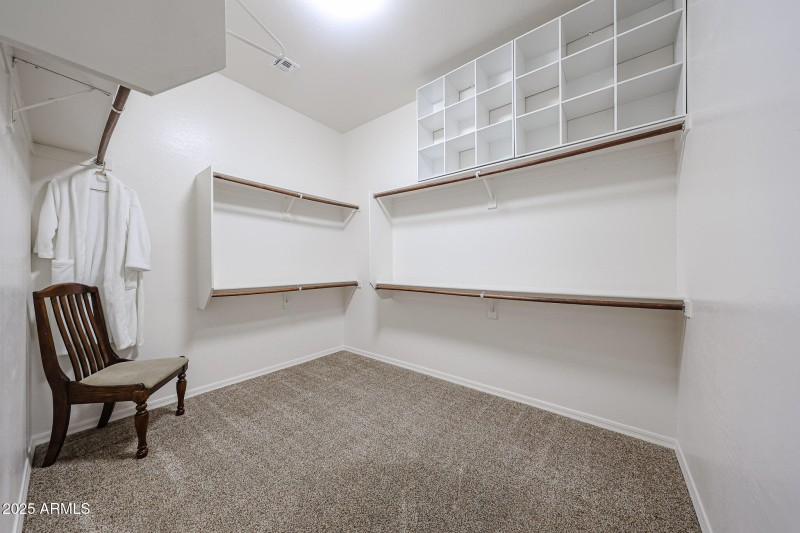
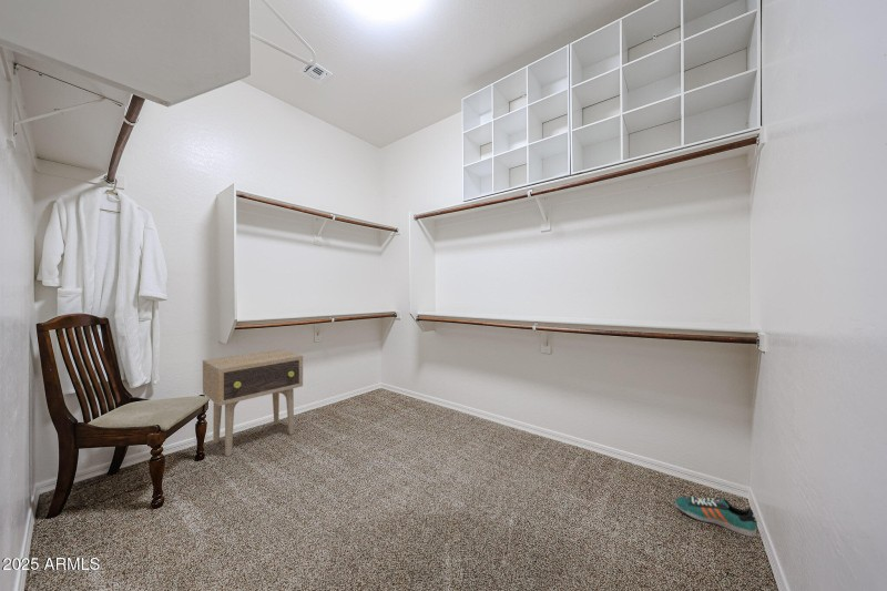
+ side table (254, 397)
+ sneaker (713, 507)
